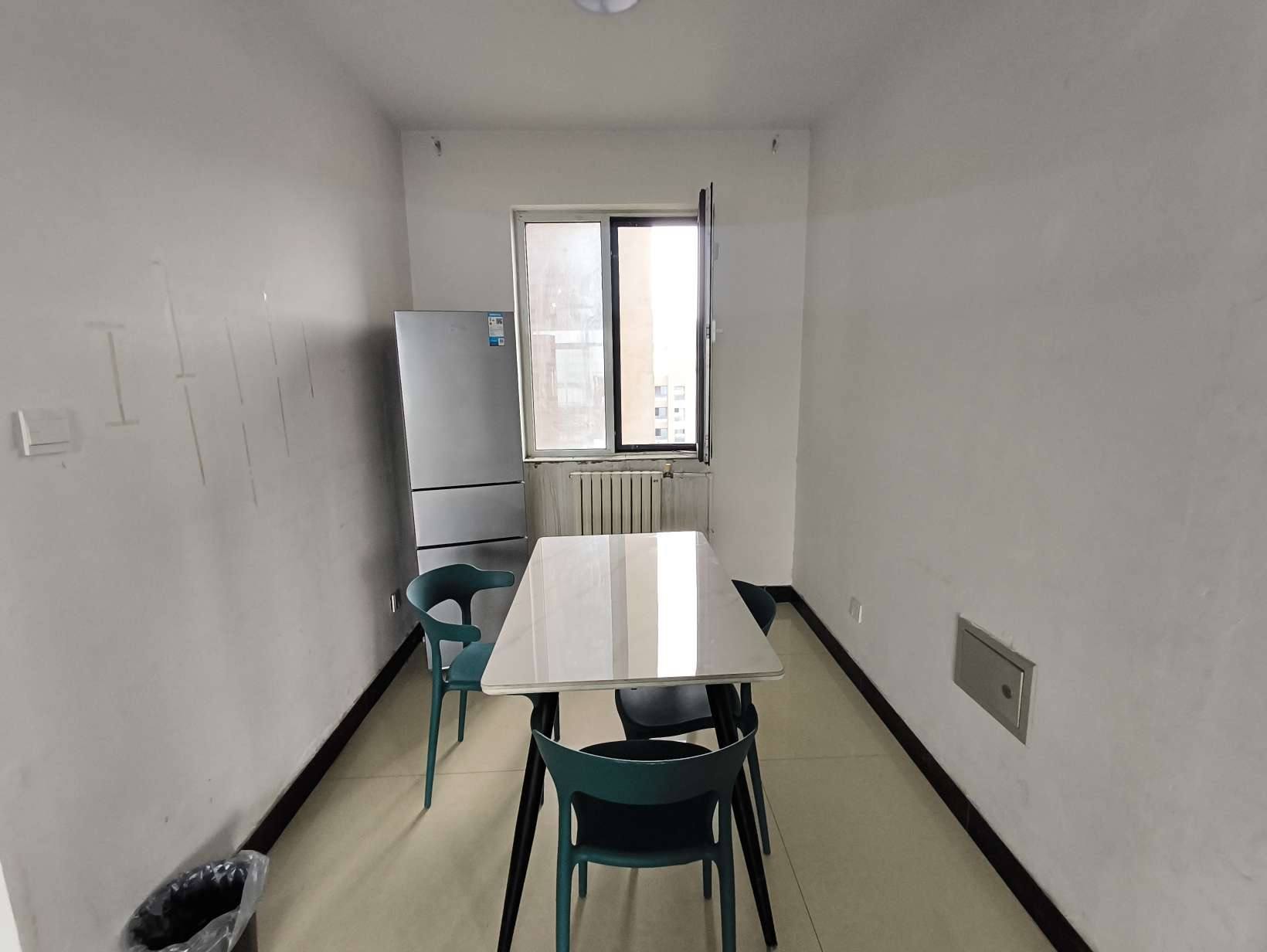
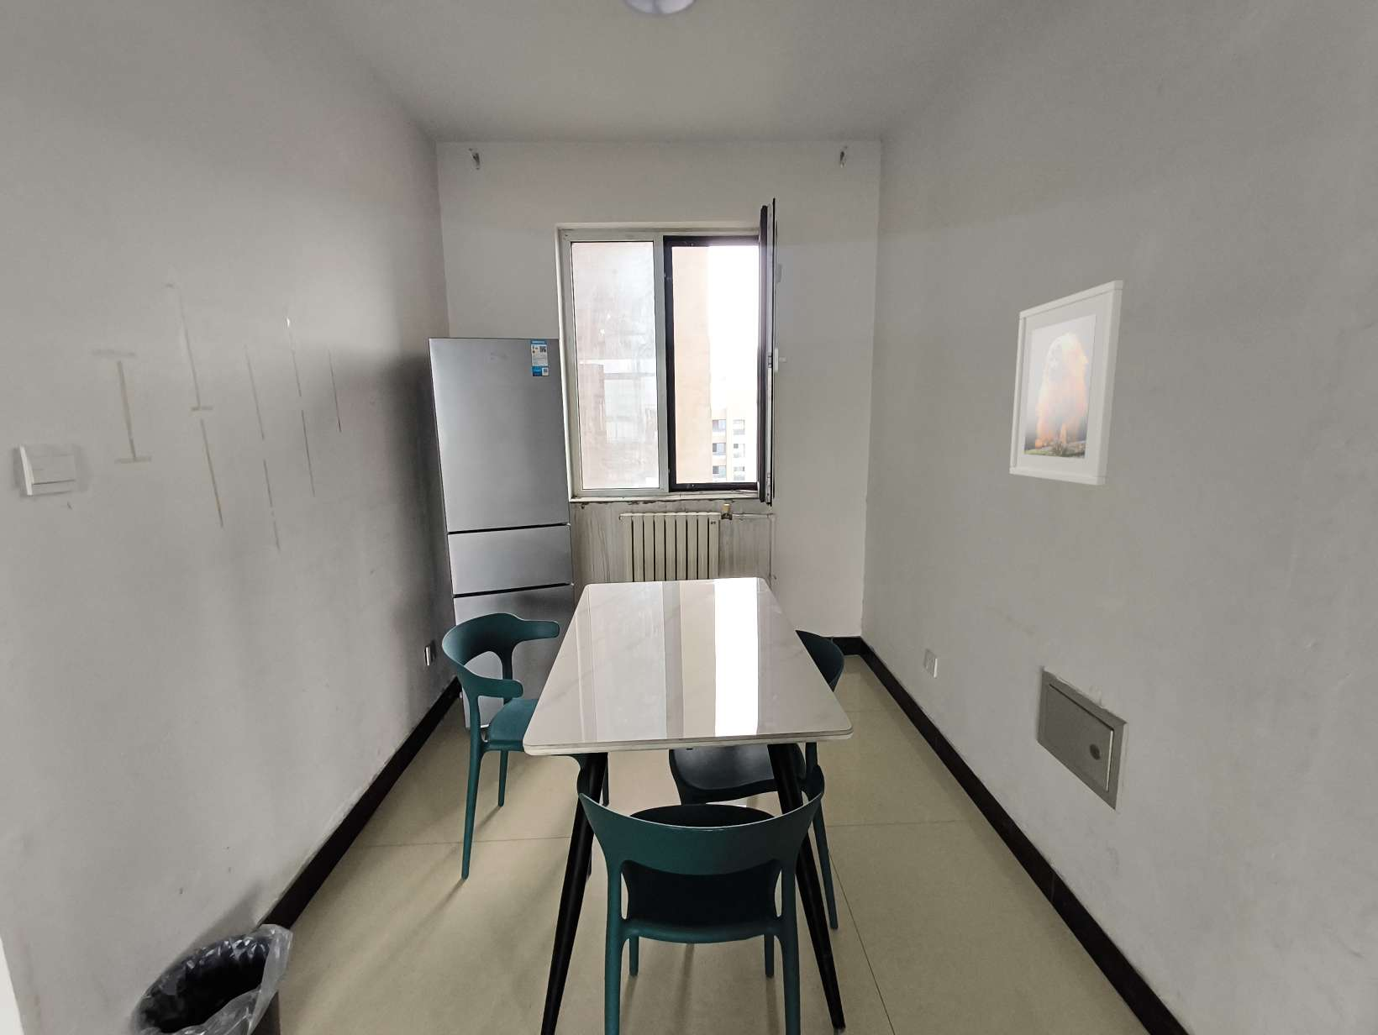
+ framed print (1058, 390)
